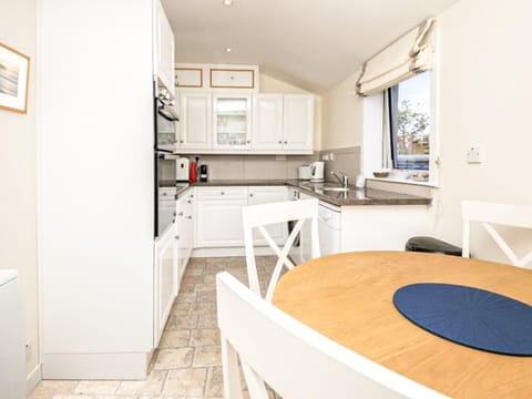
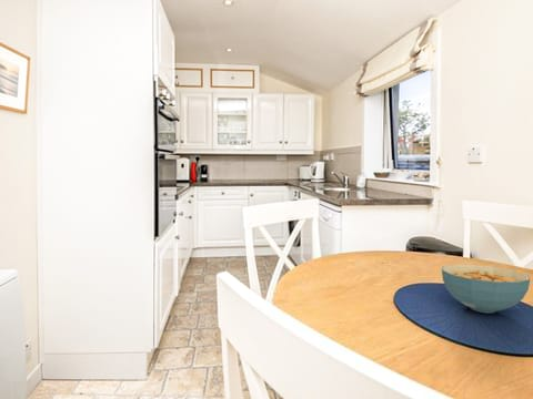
+ cereal bowl (482, 290)
